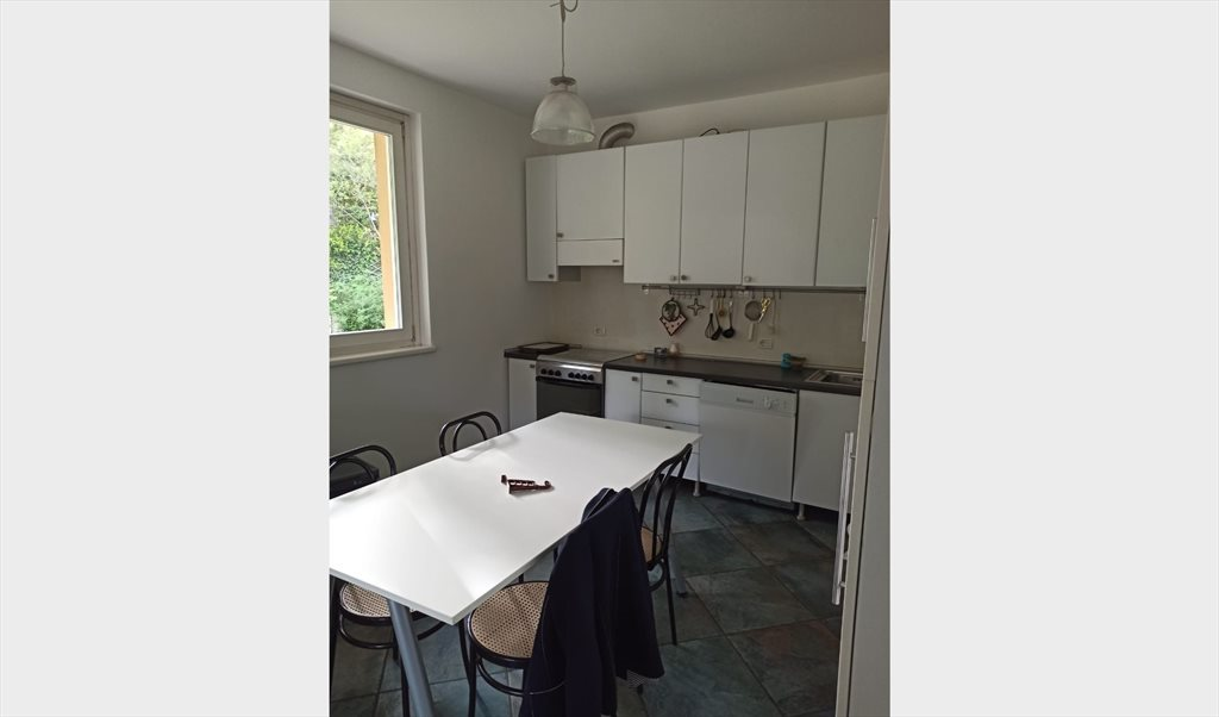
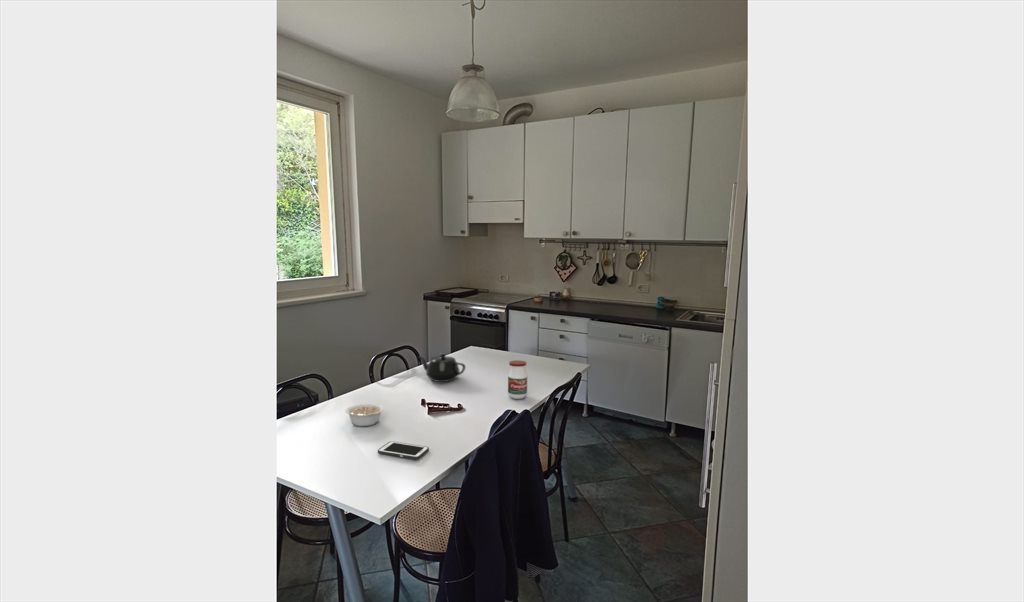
+ jar (517, 379)
+ legume (366, 414)
+ cell phone (403, 450)
+ teapot (441, 366)
